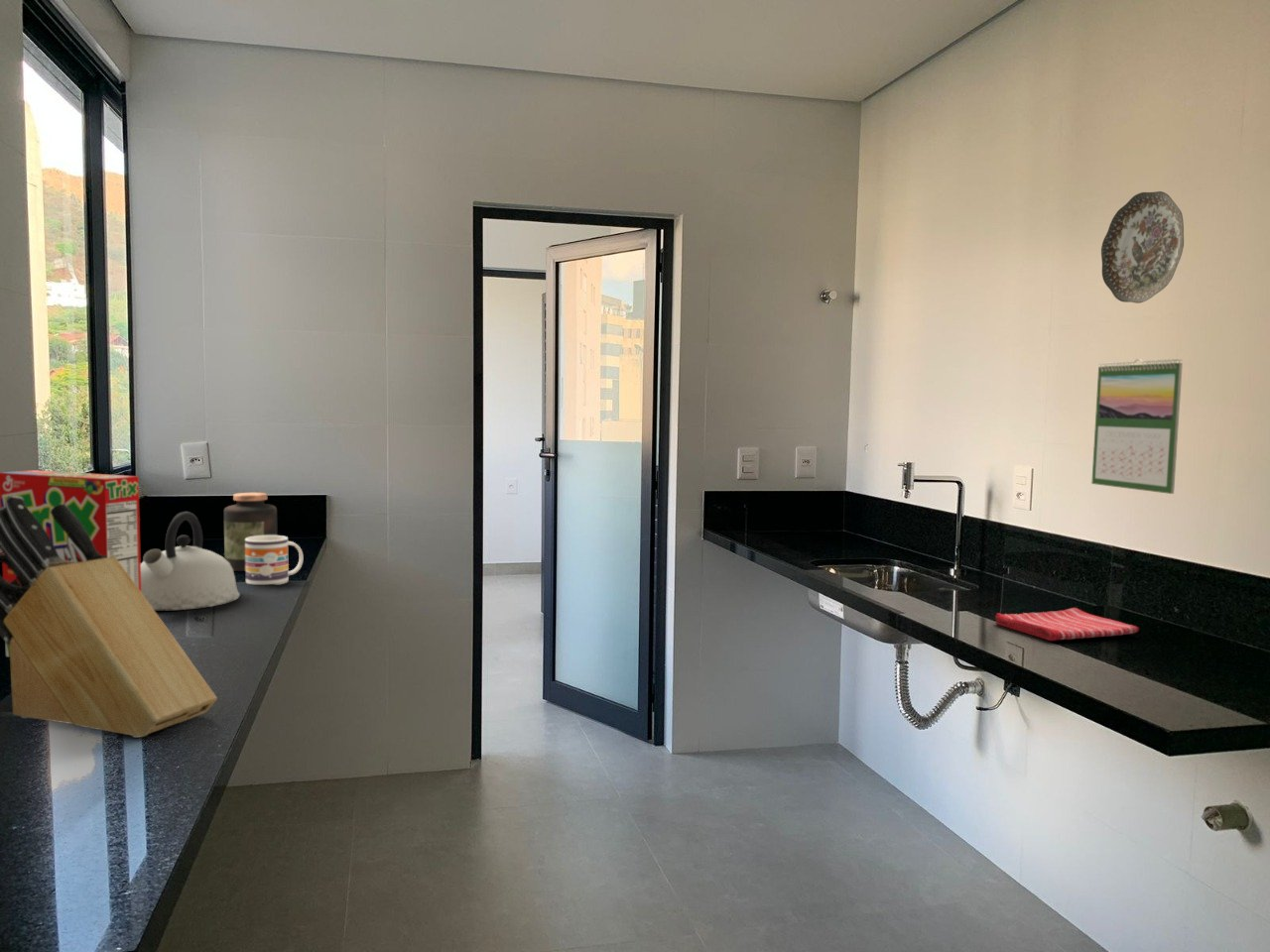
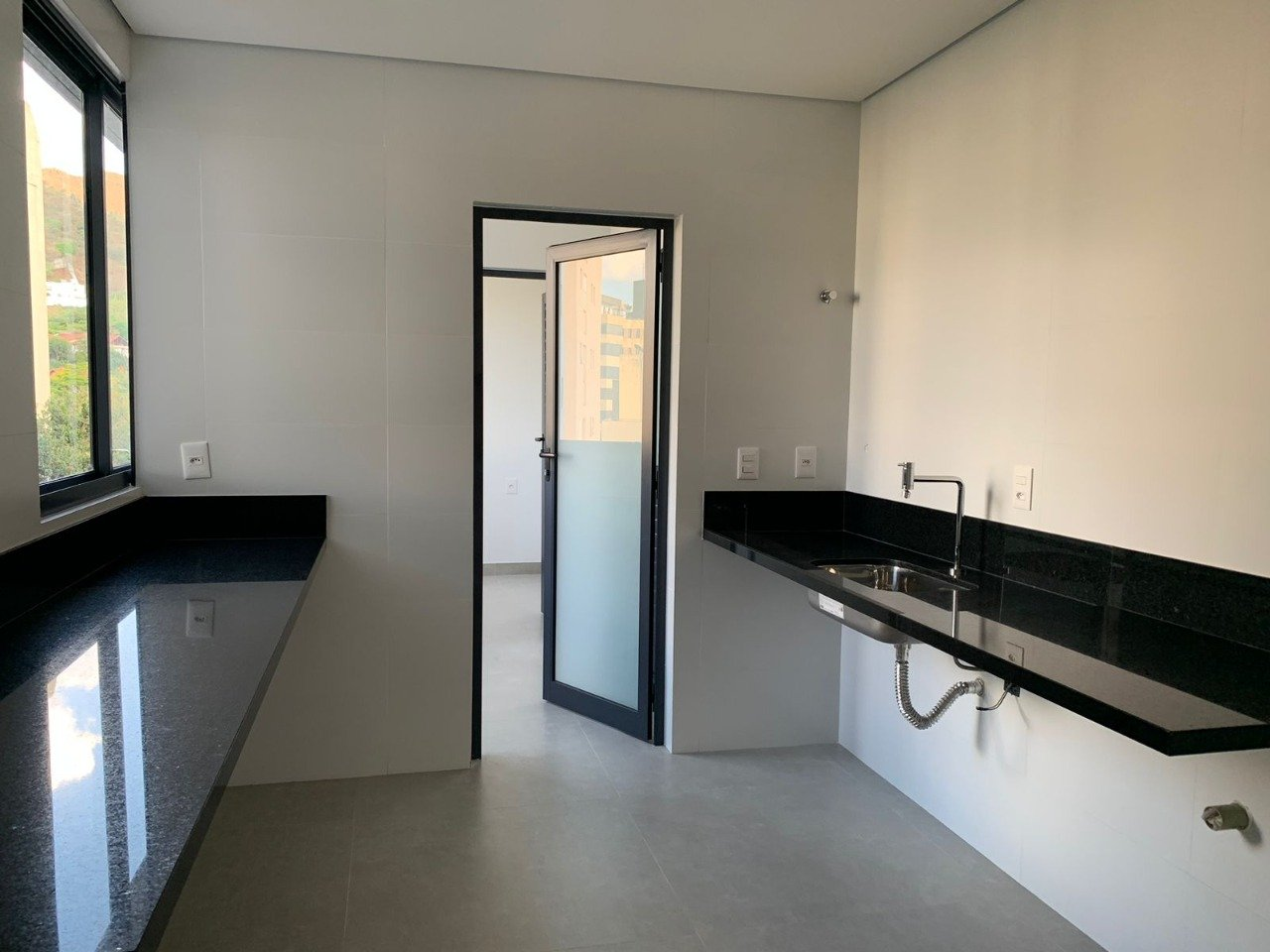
- decorative plate (1144, 248)
- knife block (88, 607)
- kettle (181, 556)
- dish towel (1064, 623)
- mug (272, 559)
- cereal box (70, 560)
- jar (250, 531)
- calendar (1134, 423)
